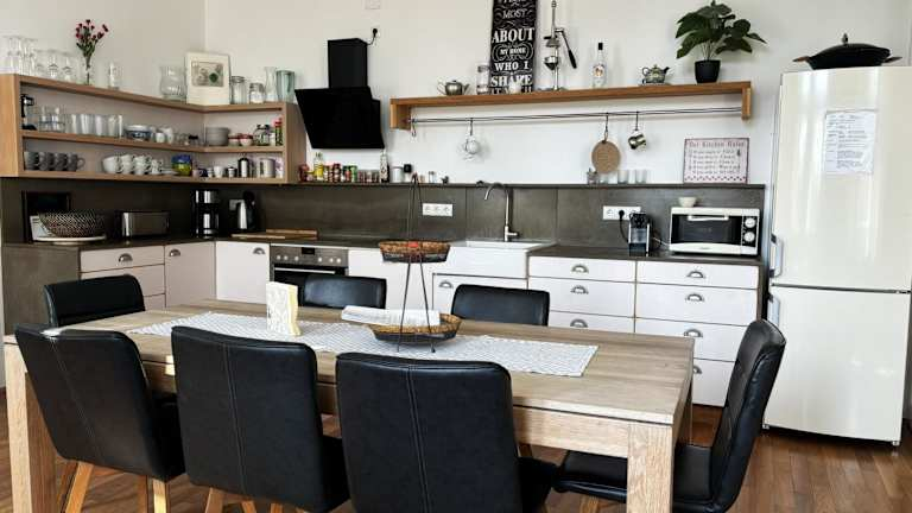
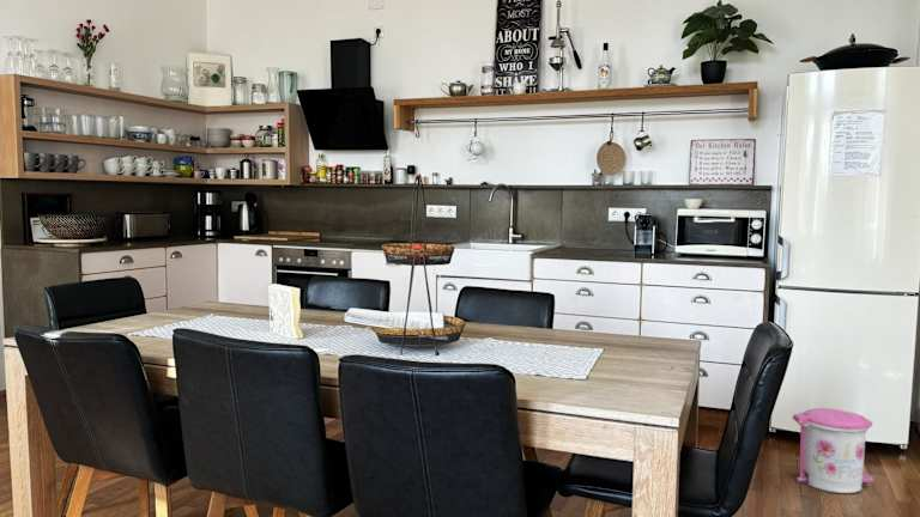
+ trash can (833, 448)
